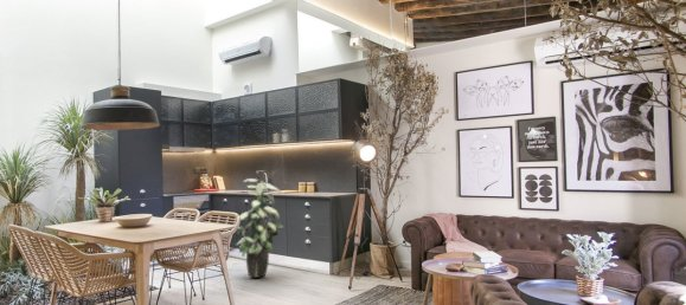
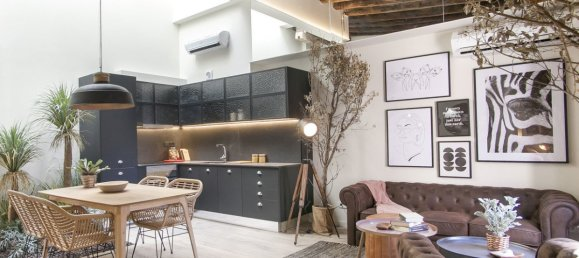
- indoor plant (256, 227)
